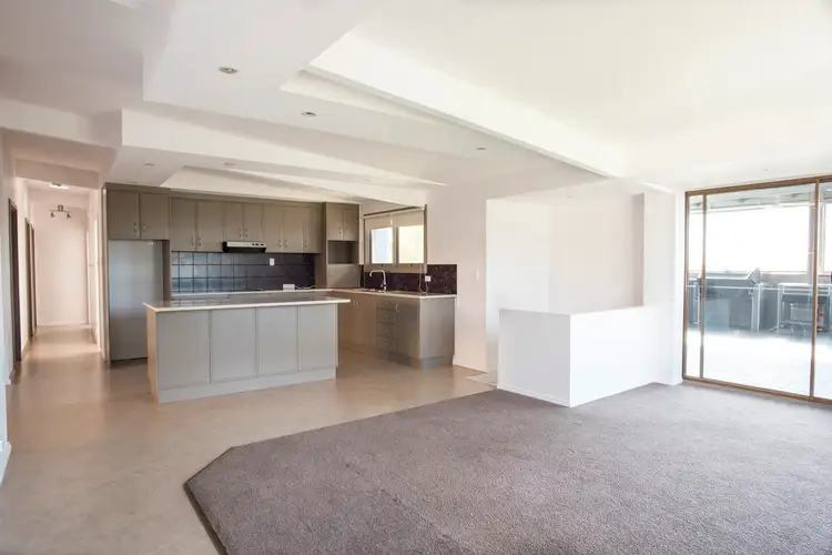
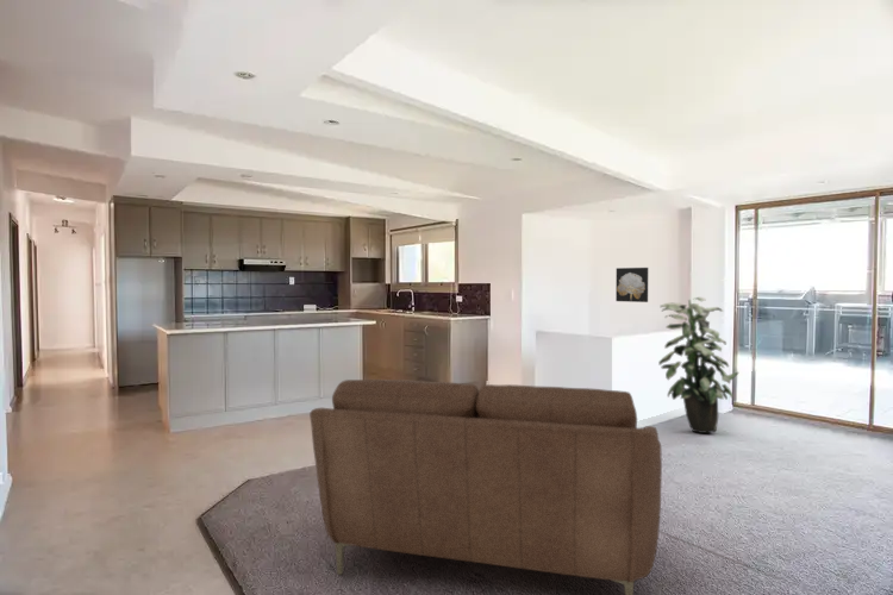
+ sofa (487, 466)
+ wall art (631, 284)
+ indoor plant (695, 364)
